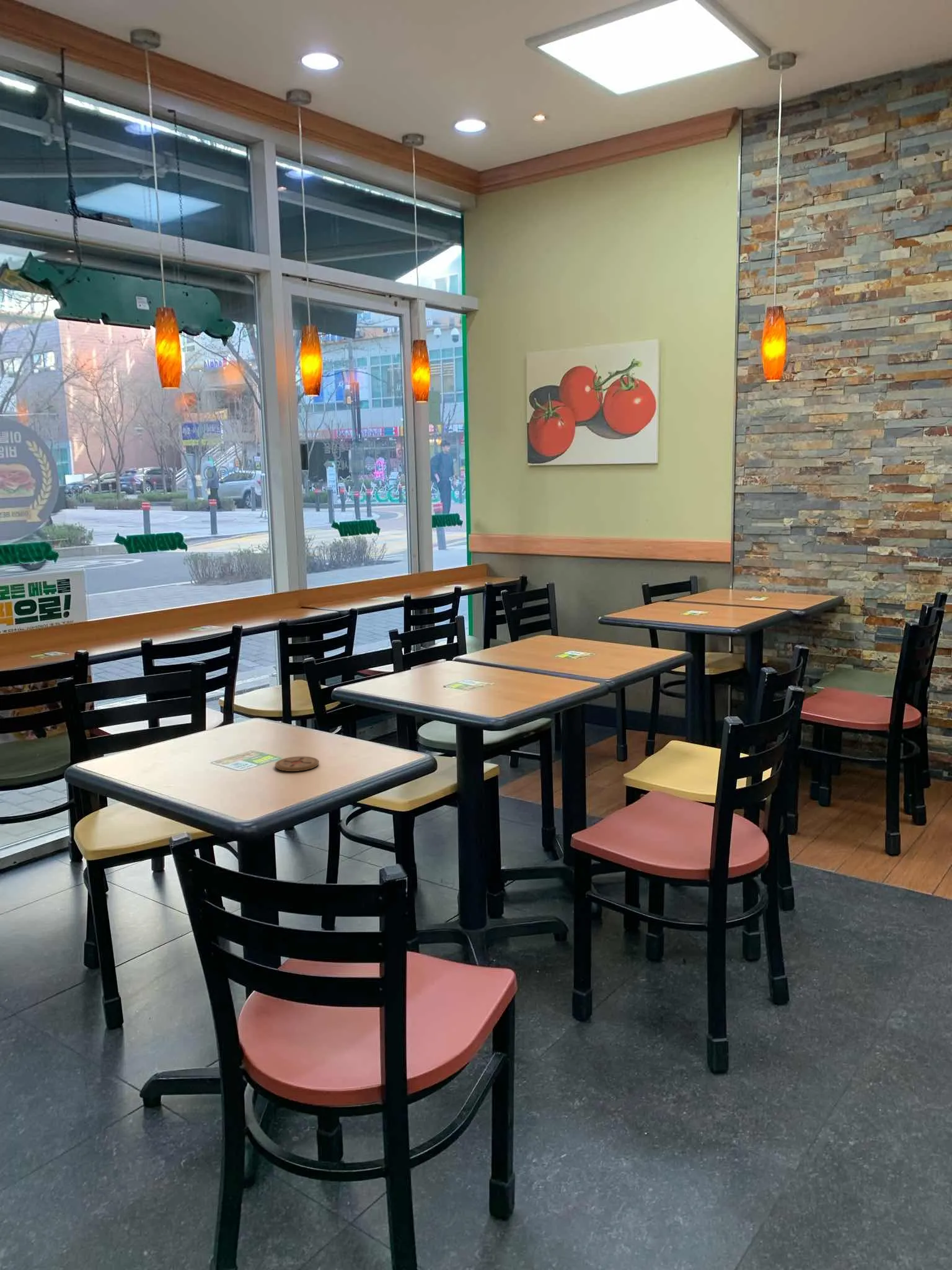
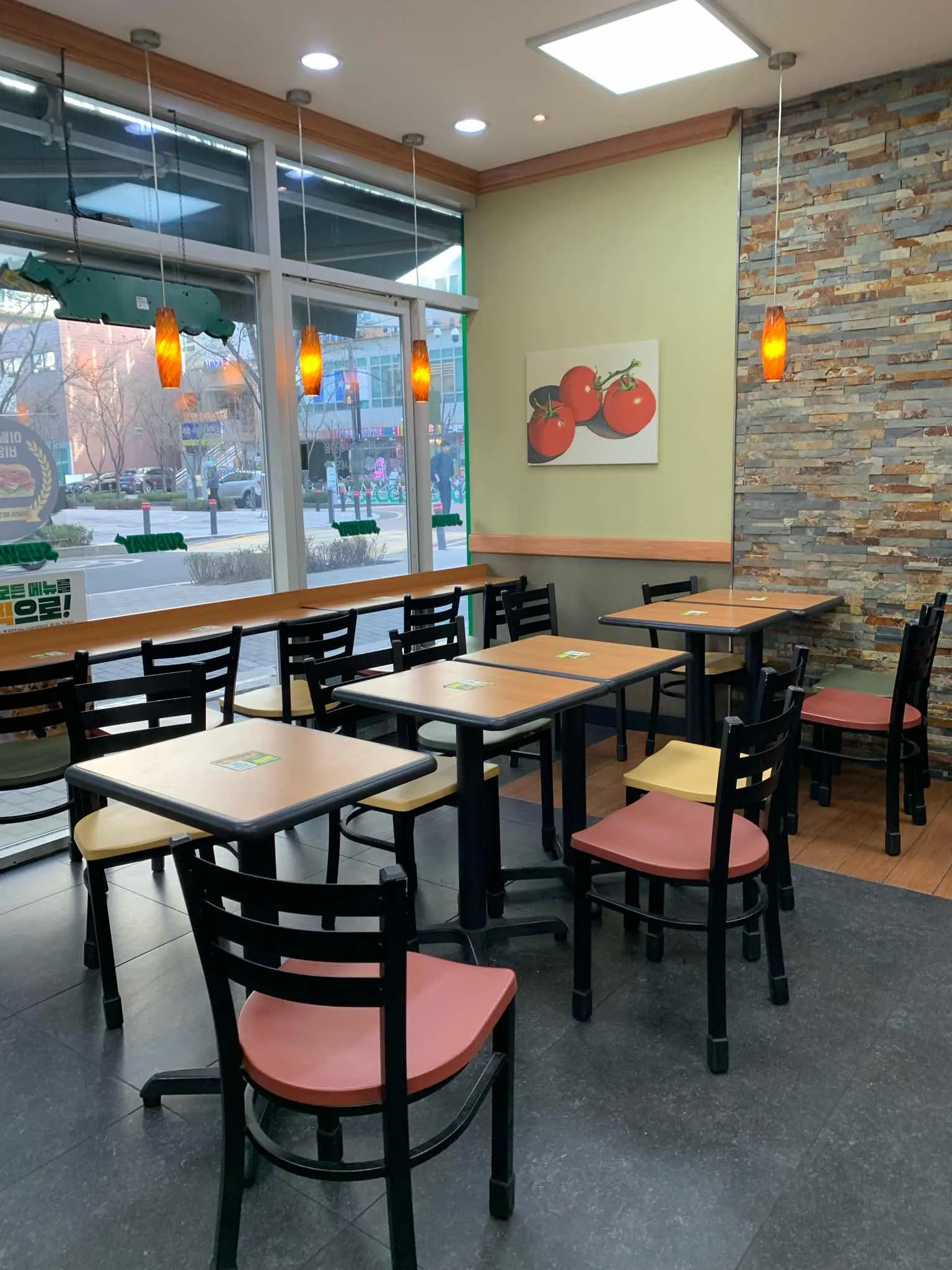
- coaster (297, 763)
